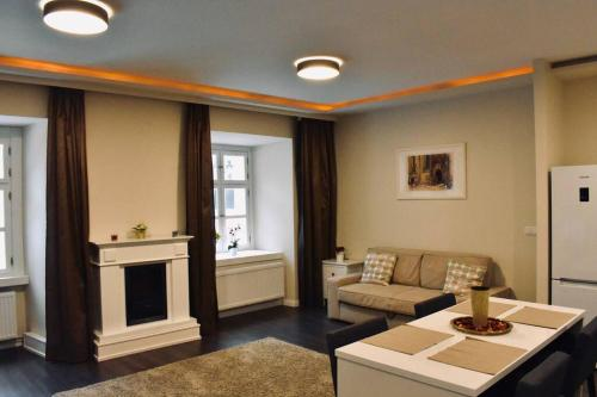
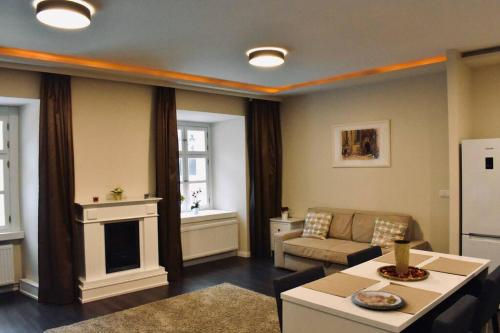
+ dish (377, 298)
